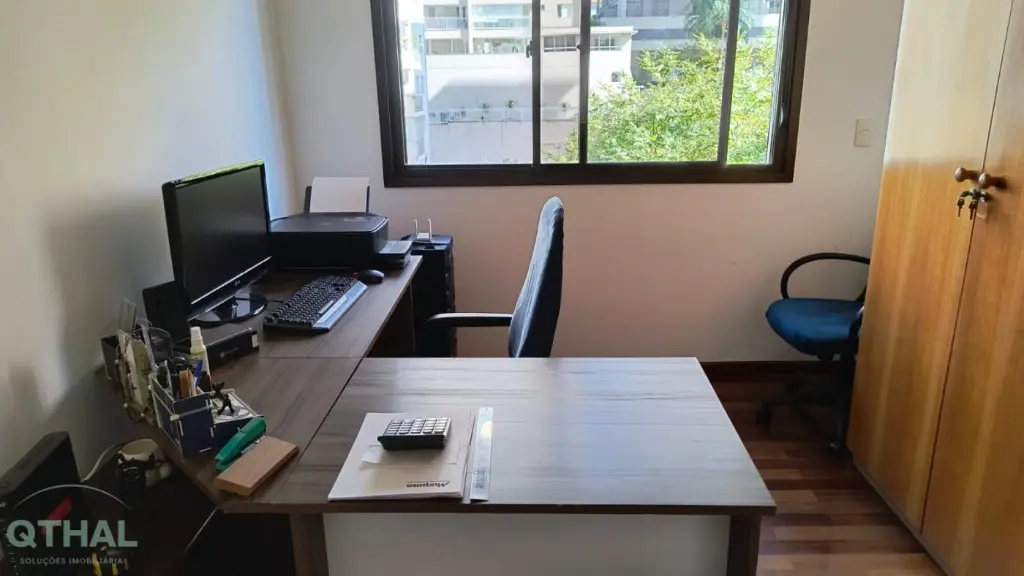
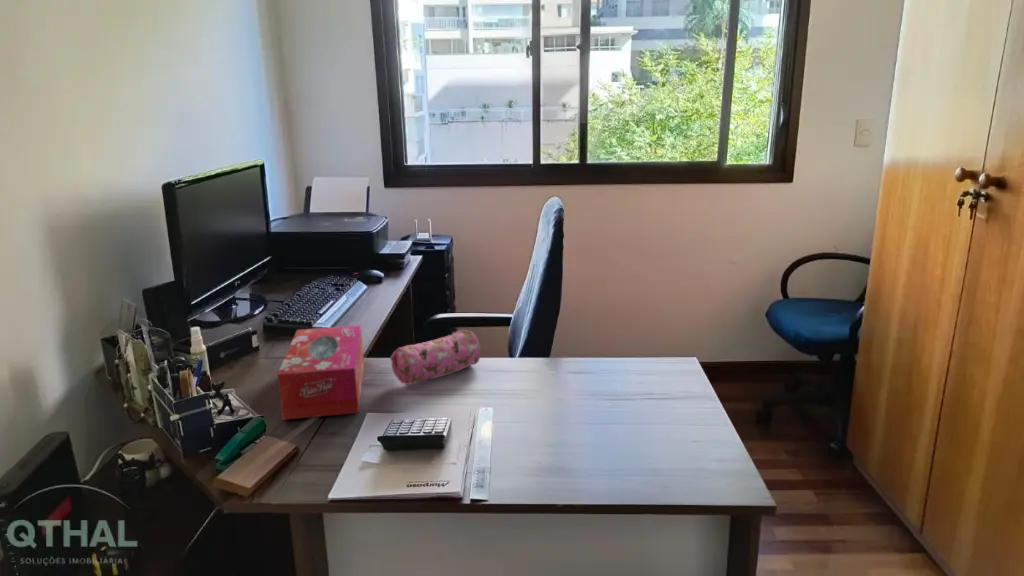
+ tissue box (325, 368)
+ pencil case (436, 356)
